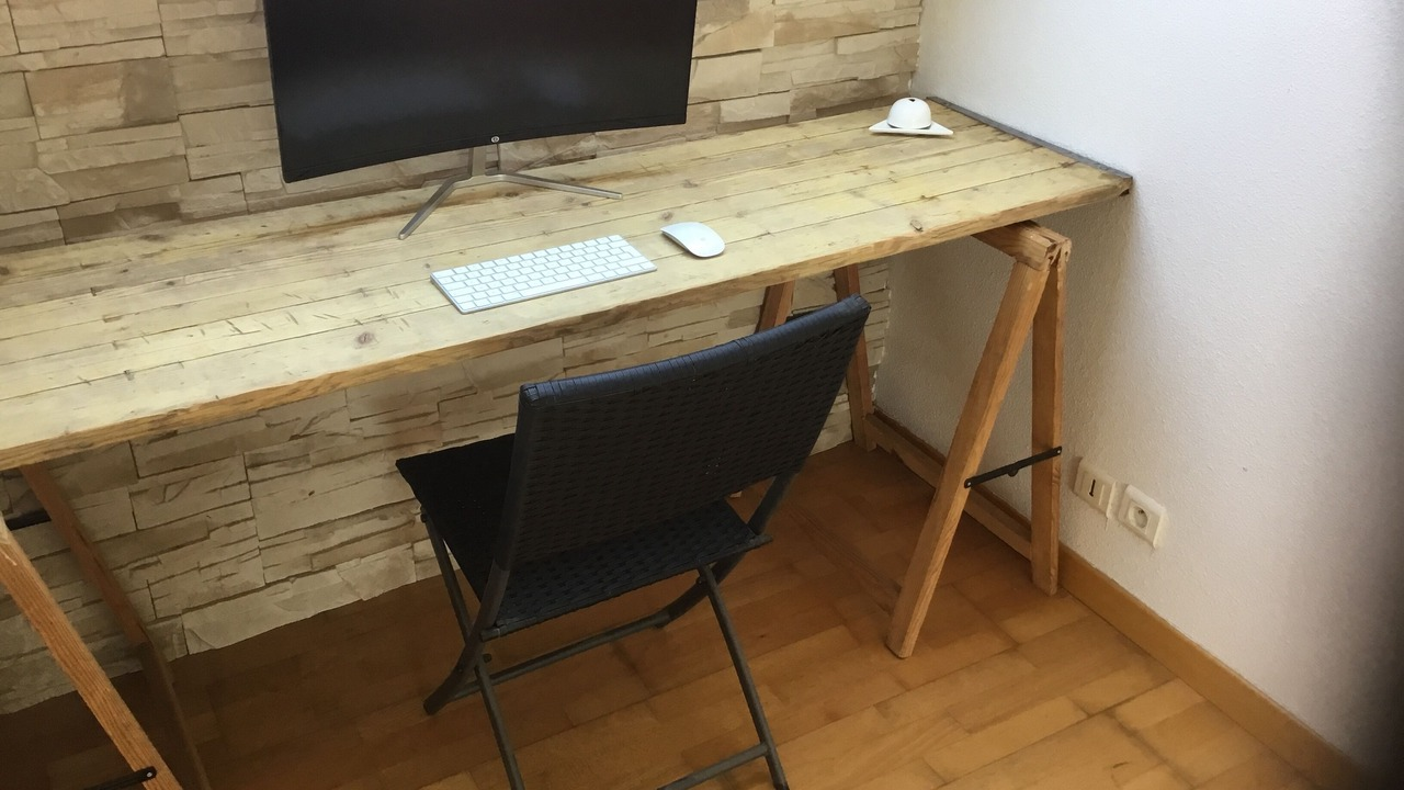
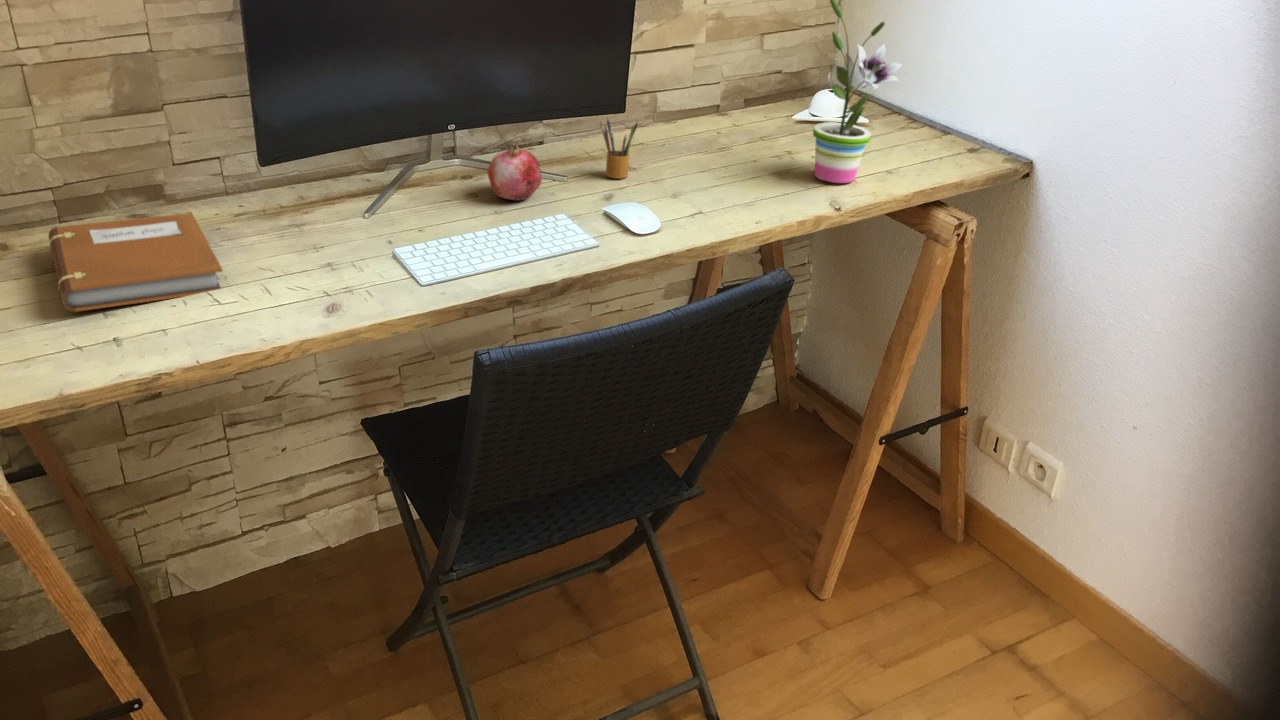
+ pencil box (618, 150)
+ fruit (514, 168)
+ notebook (132, 256)
+ potted plant (859, 89)
